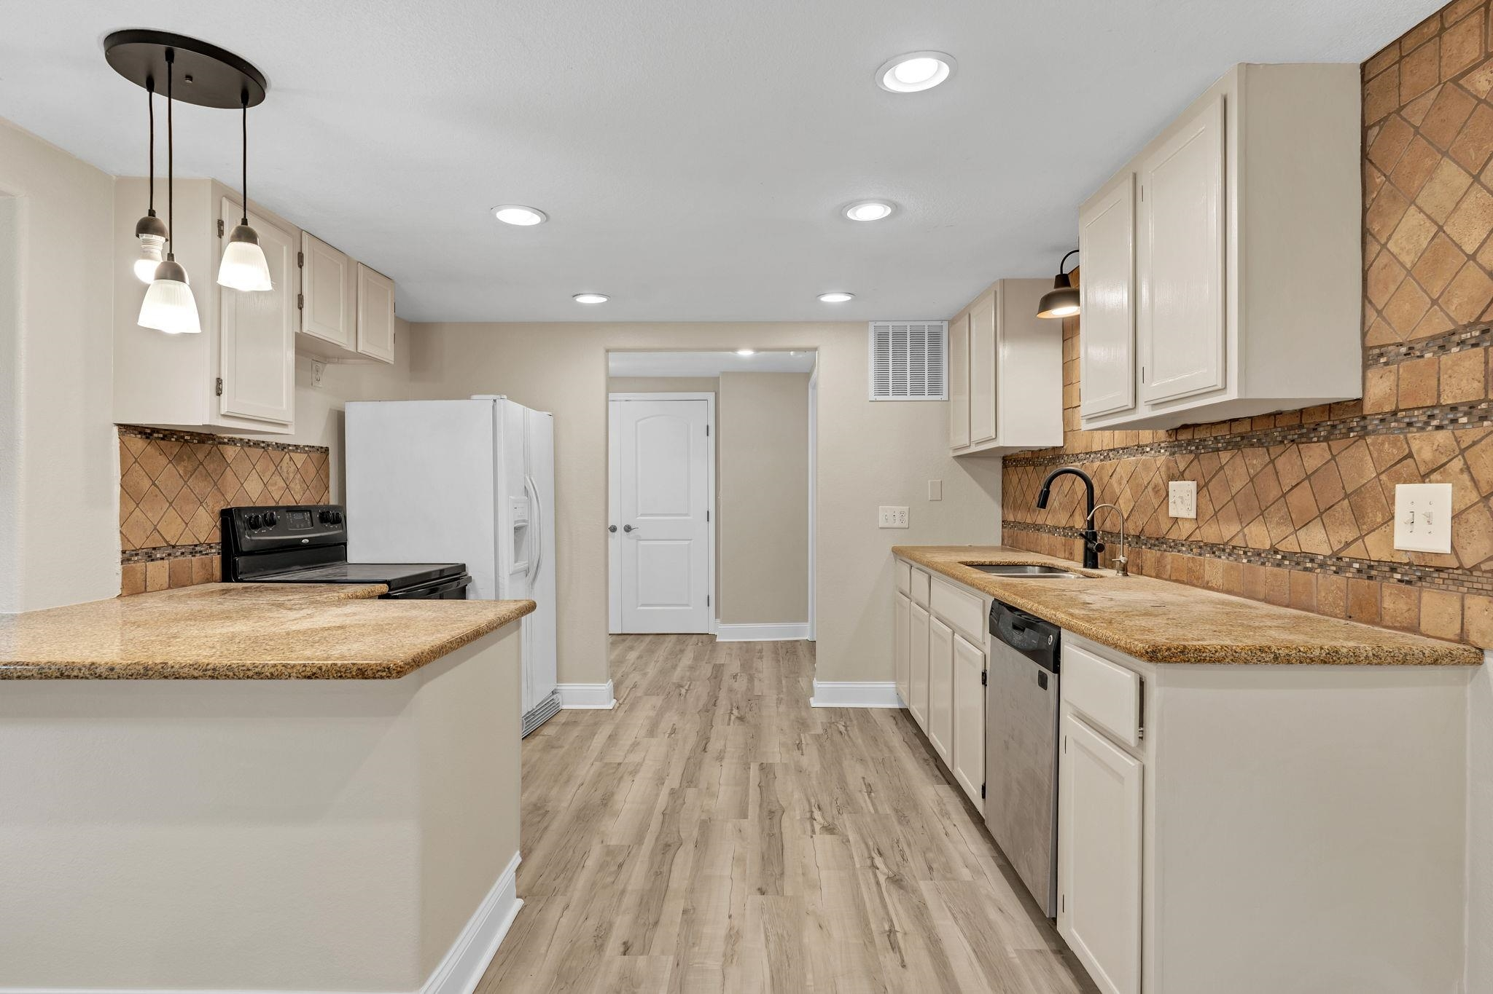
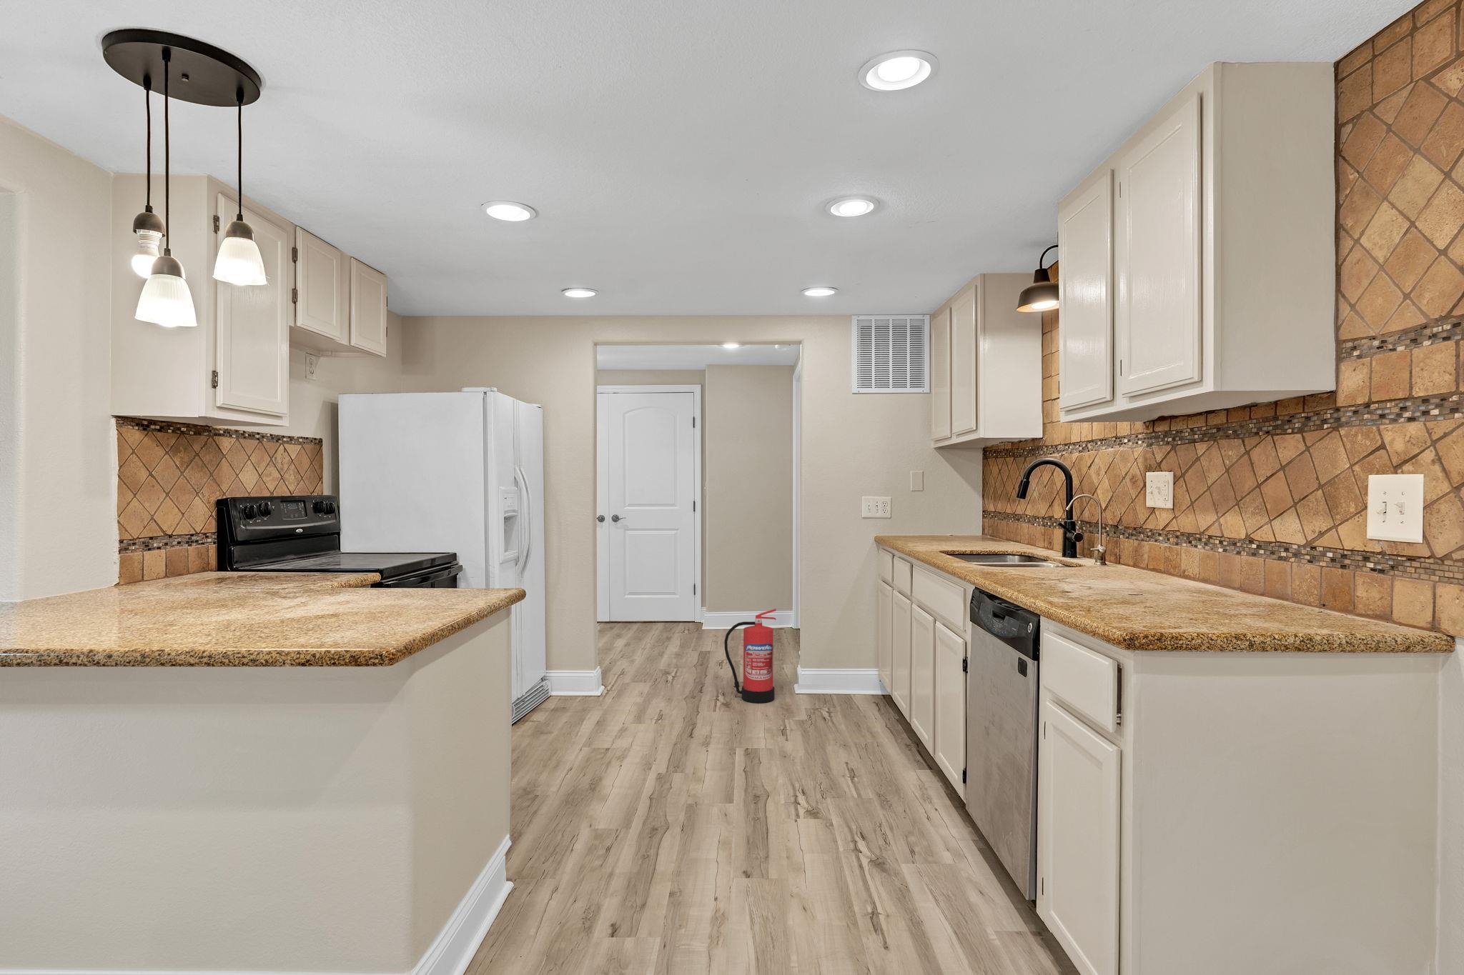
+ fire extinguisher (750, 654)
